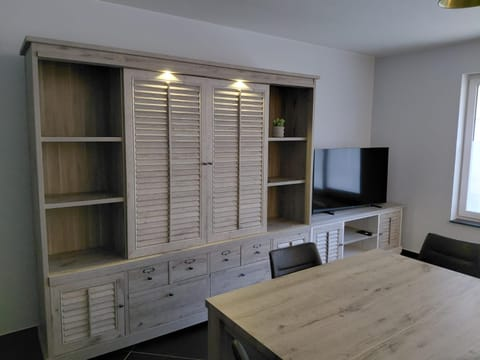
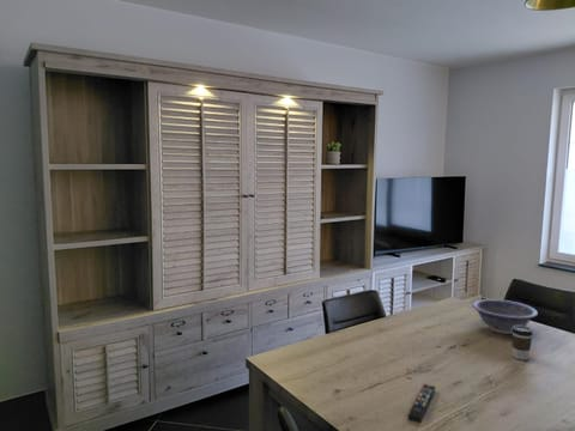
+ remote control (422, 401)
+ decorative bowl (503, 318)
+ coffee cup (521, 342)
